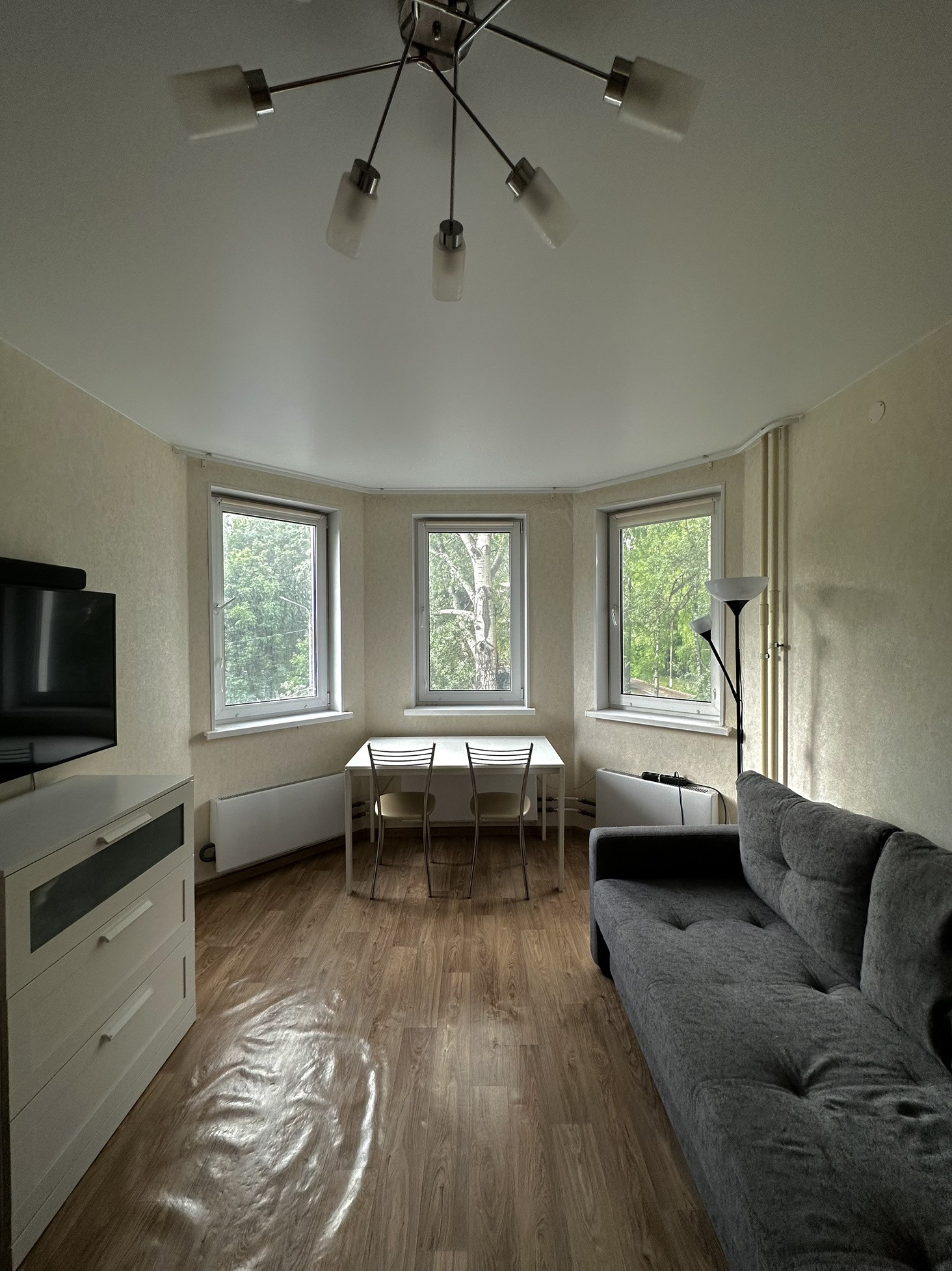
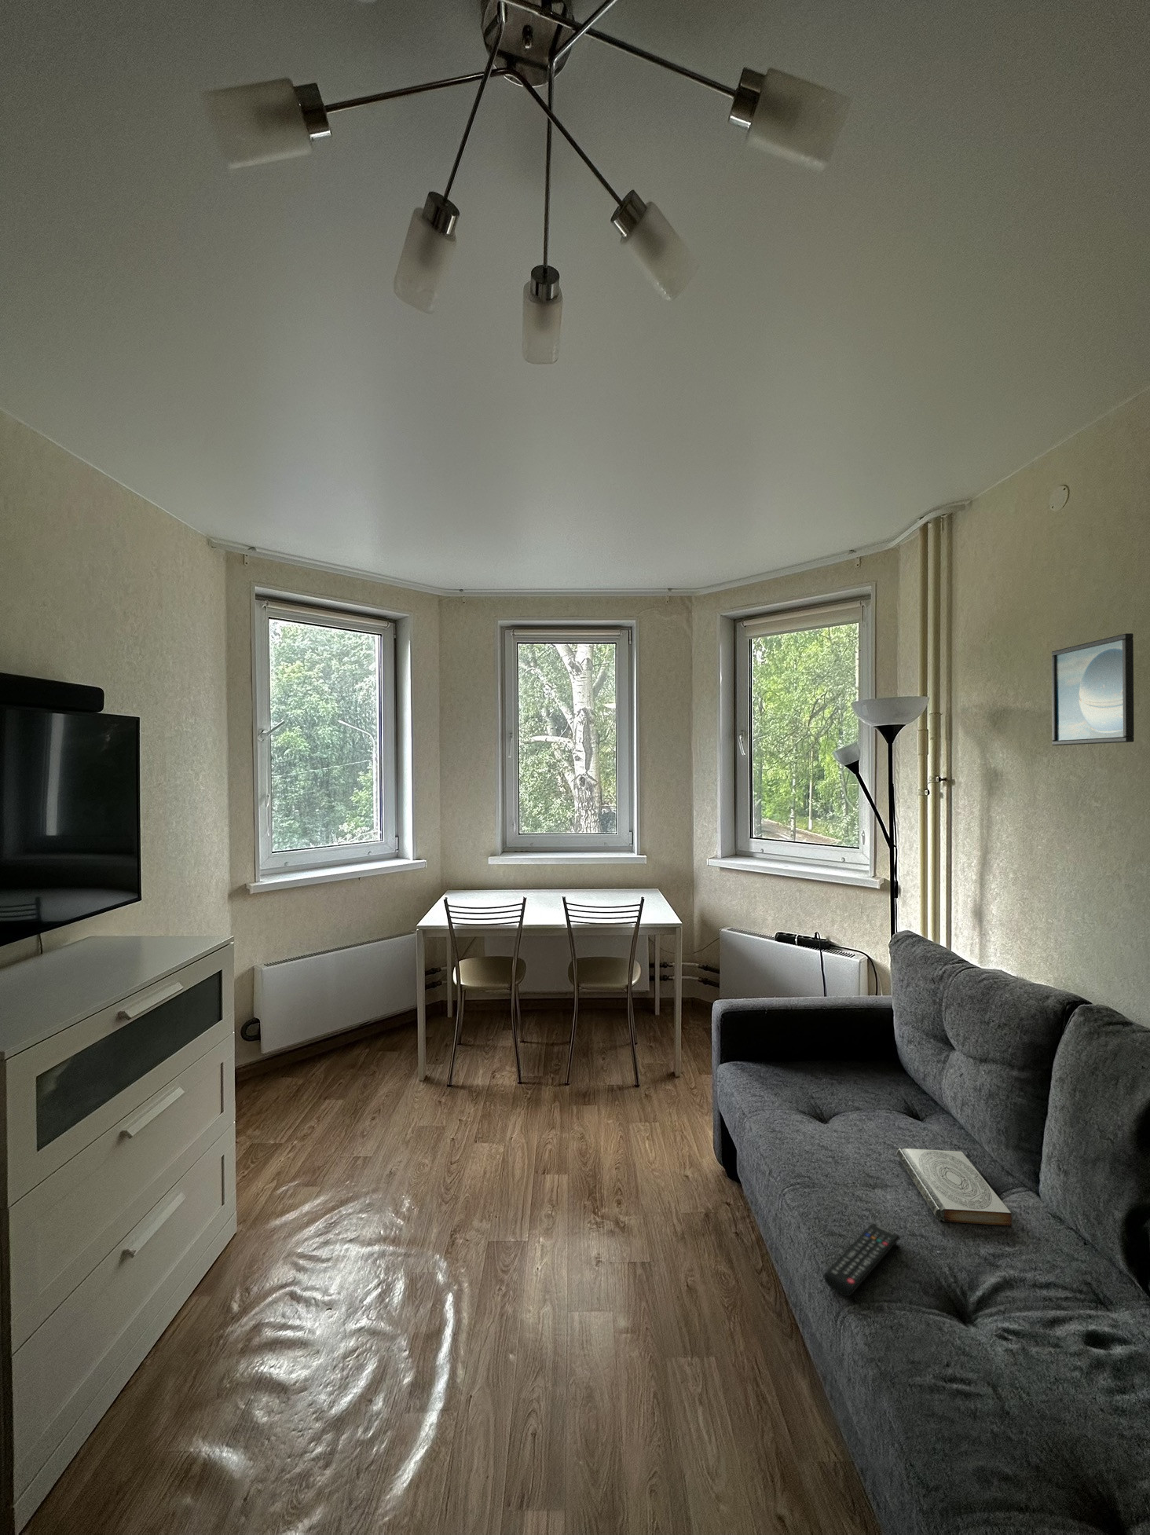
+ remote control (864, 1257)
+ book (949, 1184)
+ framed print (1090, 693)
